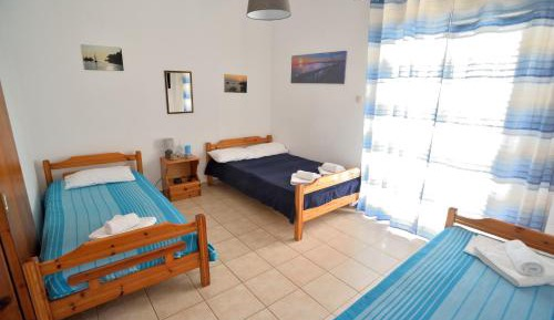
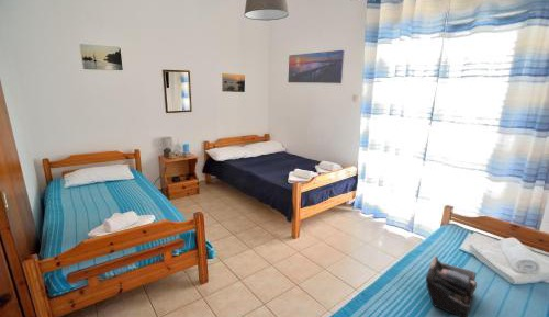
+ tote bag (453, 285)
